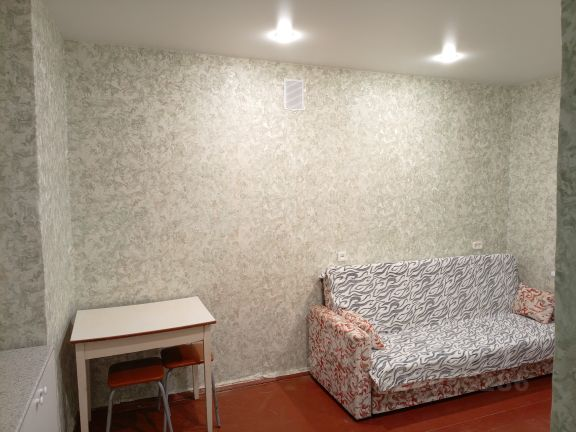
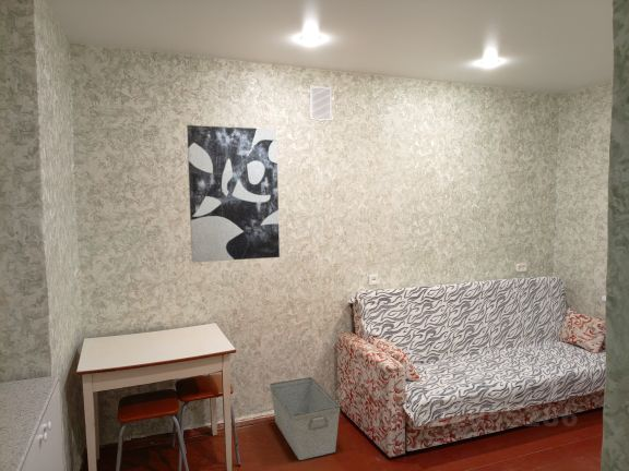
+ wall art (235, 194)
+ storage bin (302, 414)
